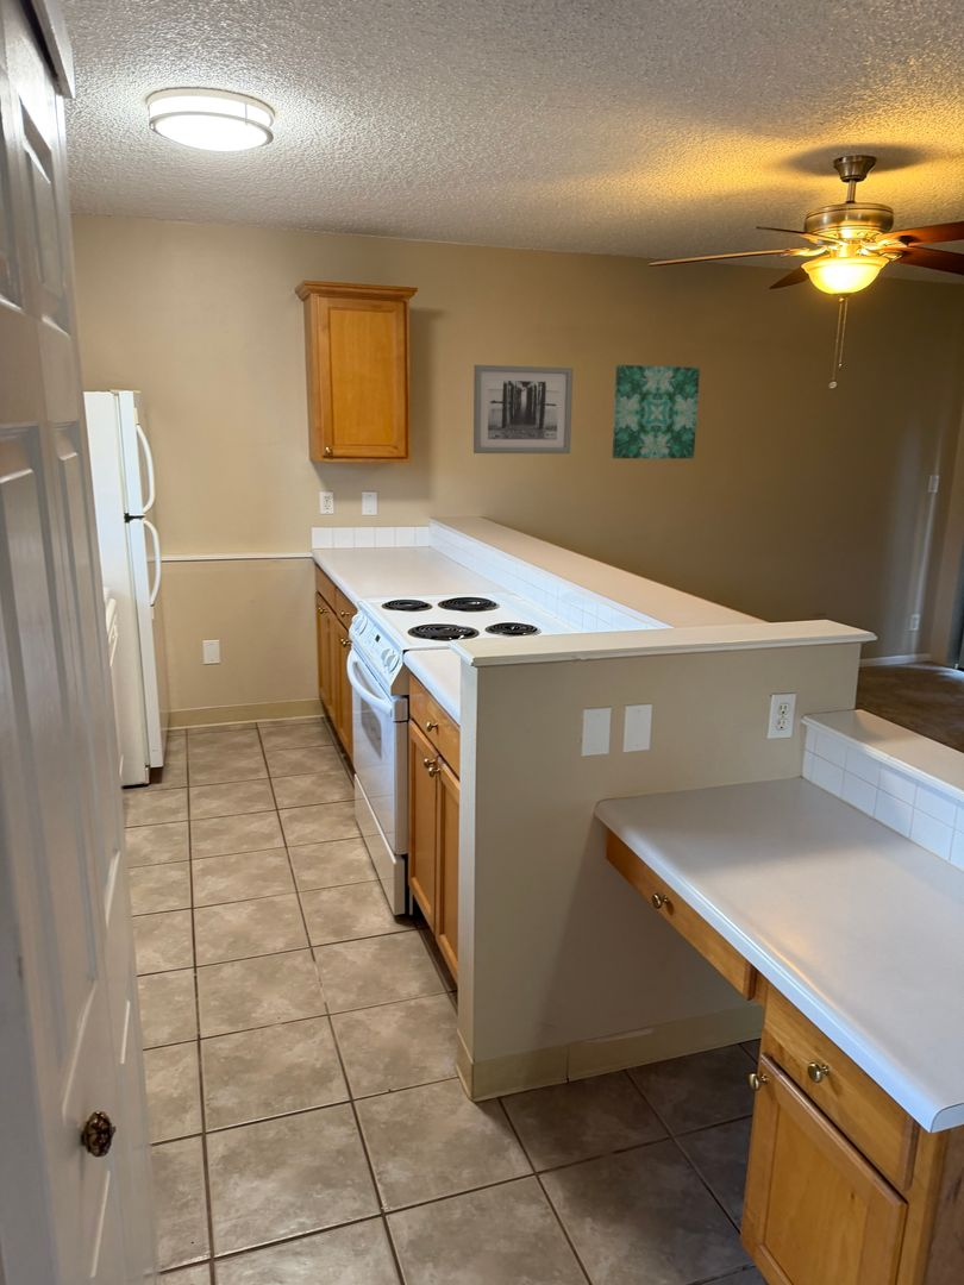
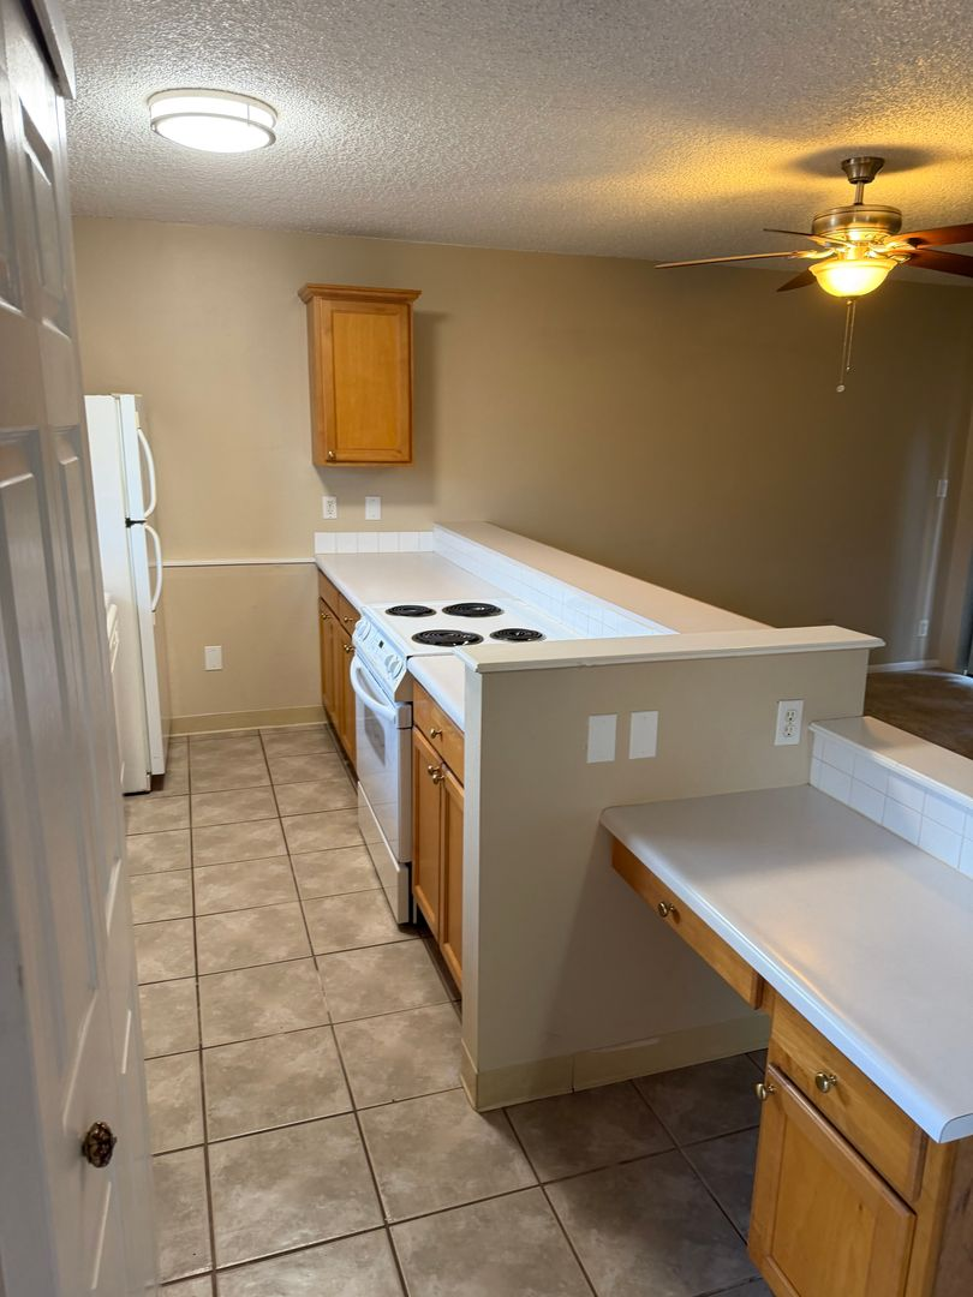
- wall art (522, 410)
- wall art (656, 413)
